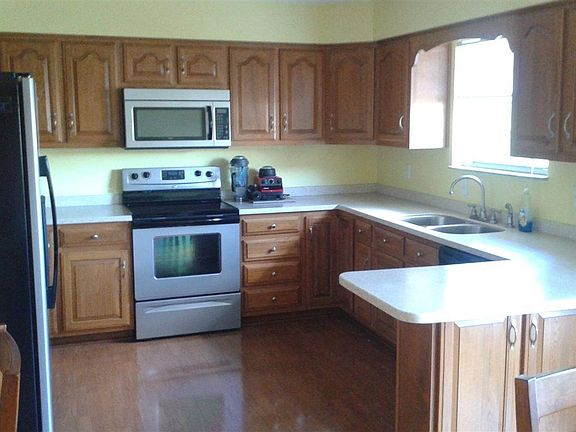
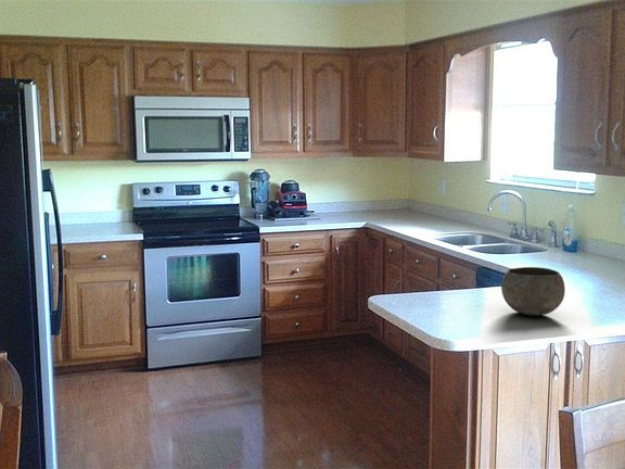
+ bowl (533, 292)
